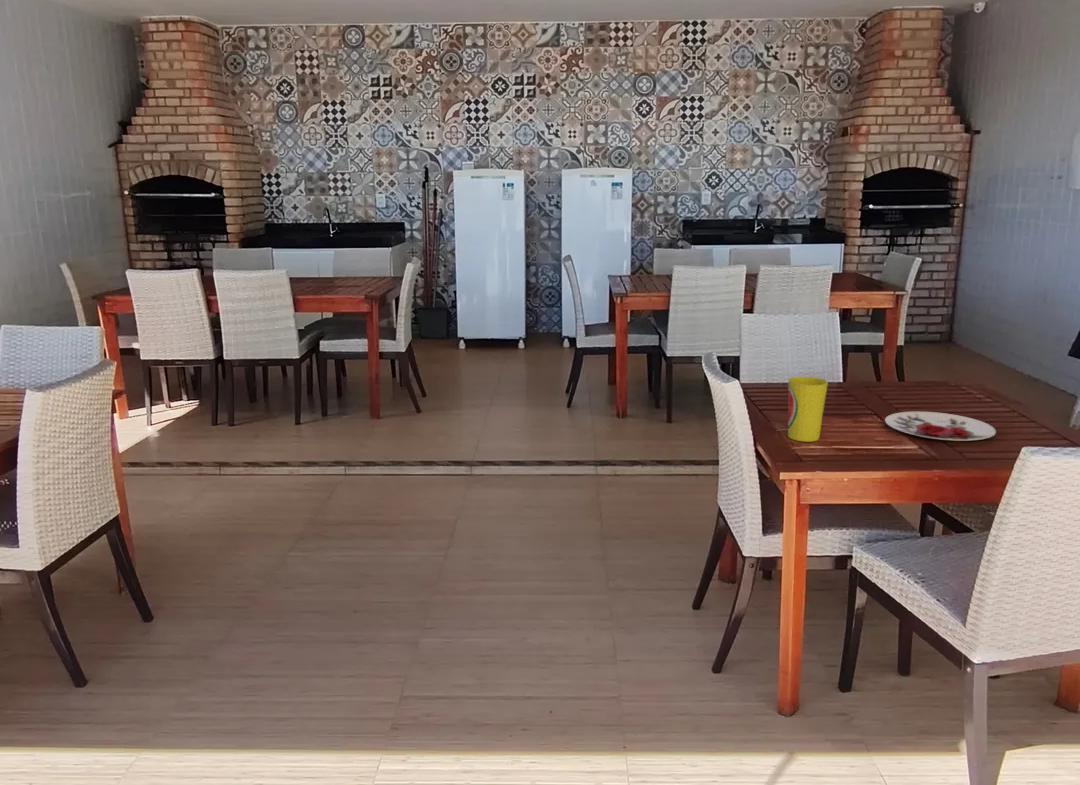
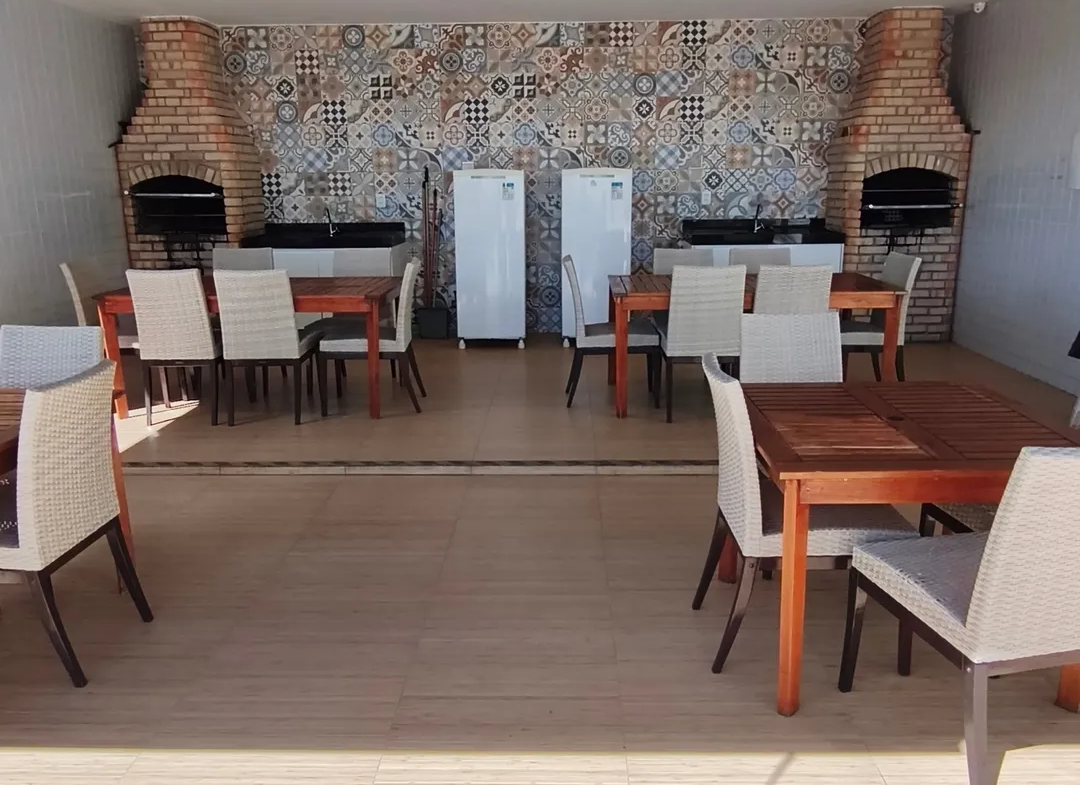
- plate (939, 424)
- cup (805, 409)
